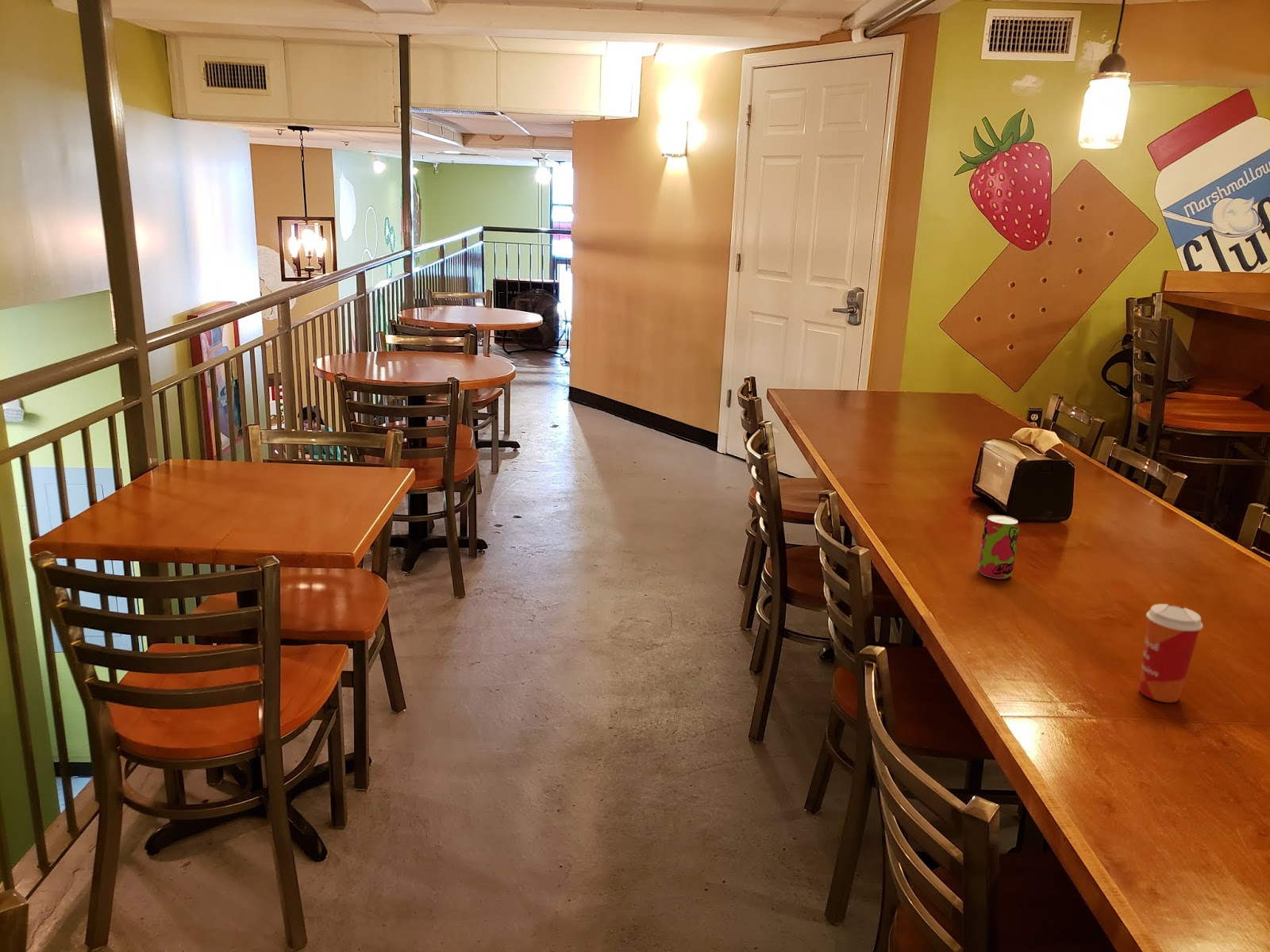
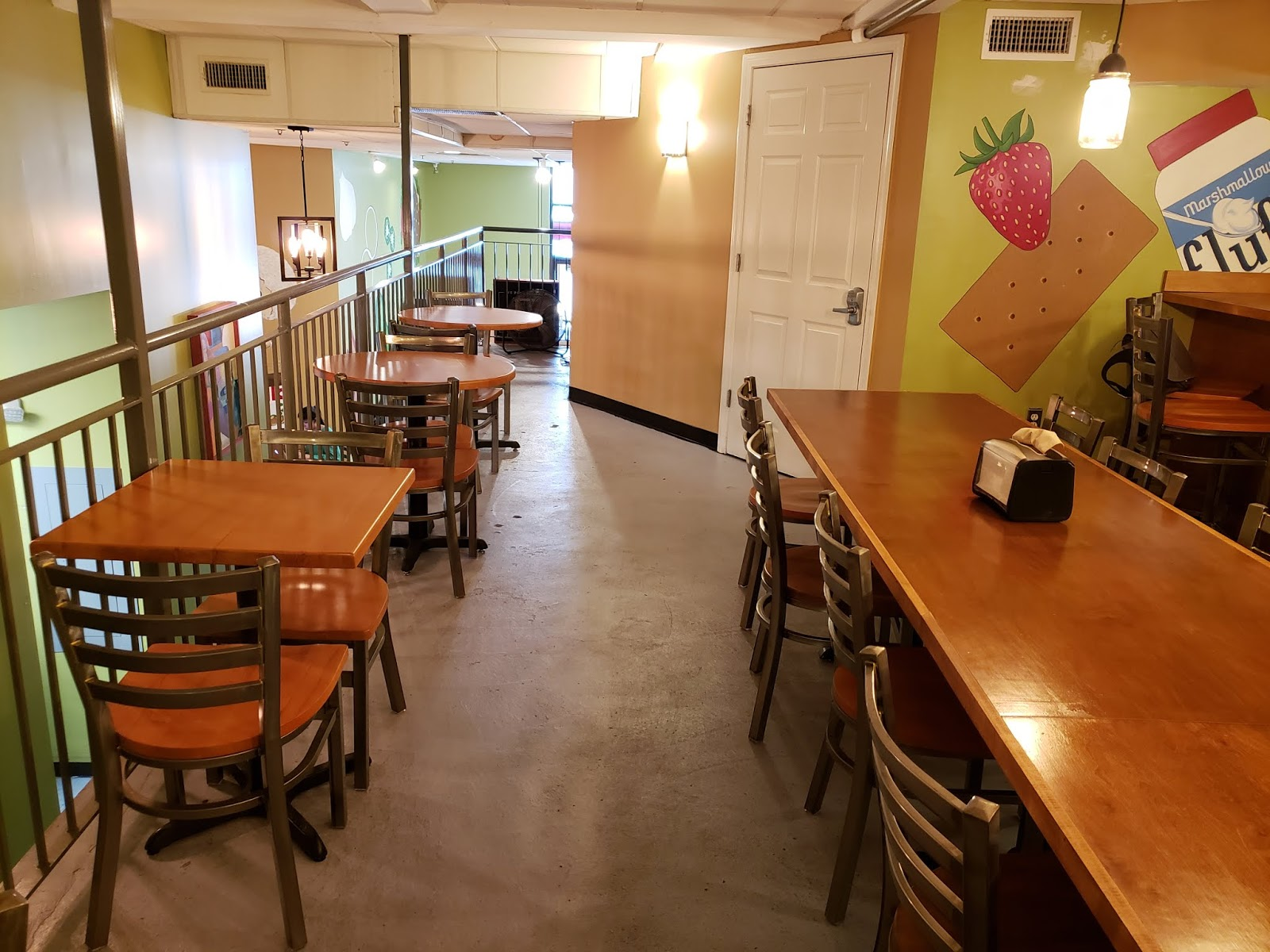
- paper cup (1167, 654)
- beverage can (999, 547)
